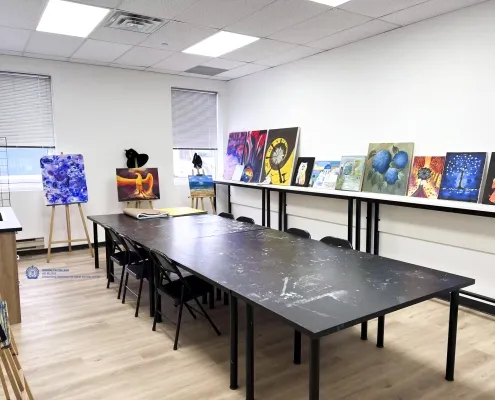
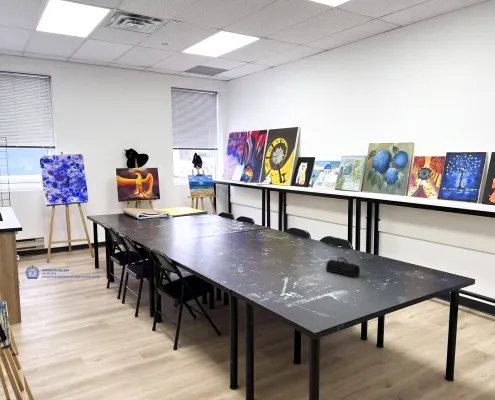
+ pencil case (342, 265)
